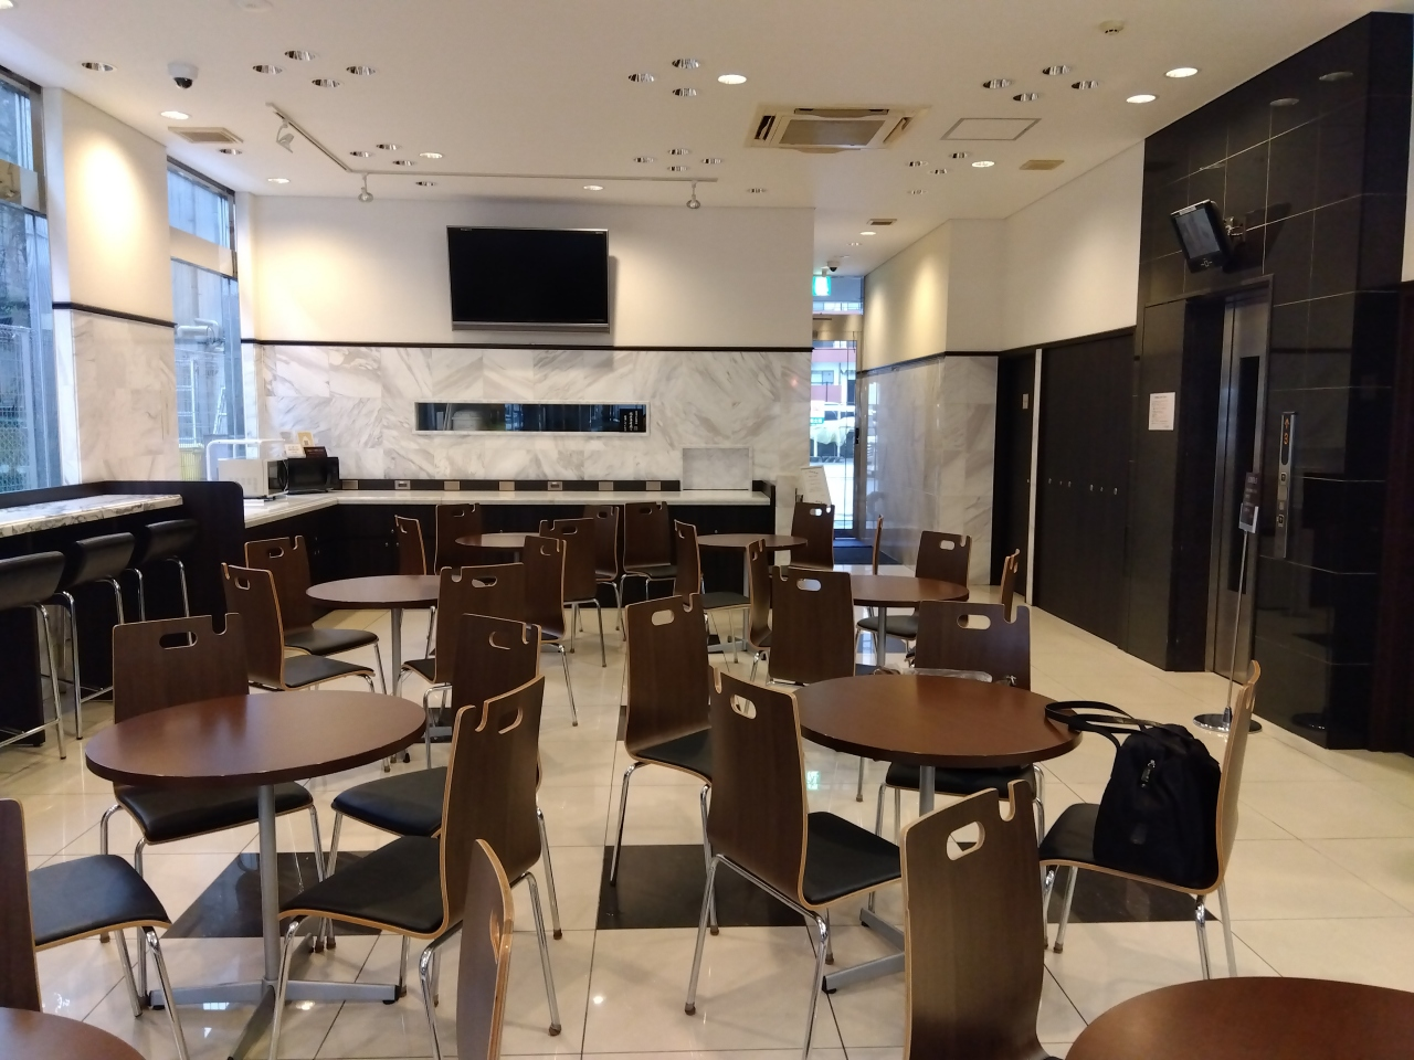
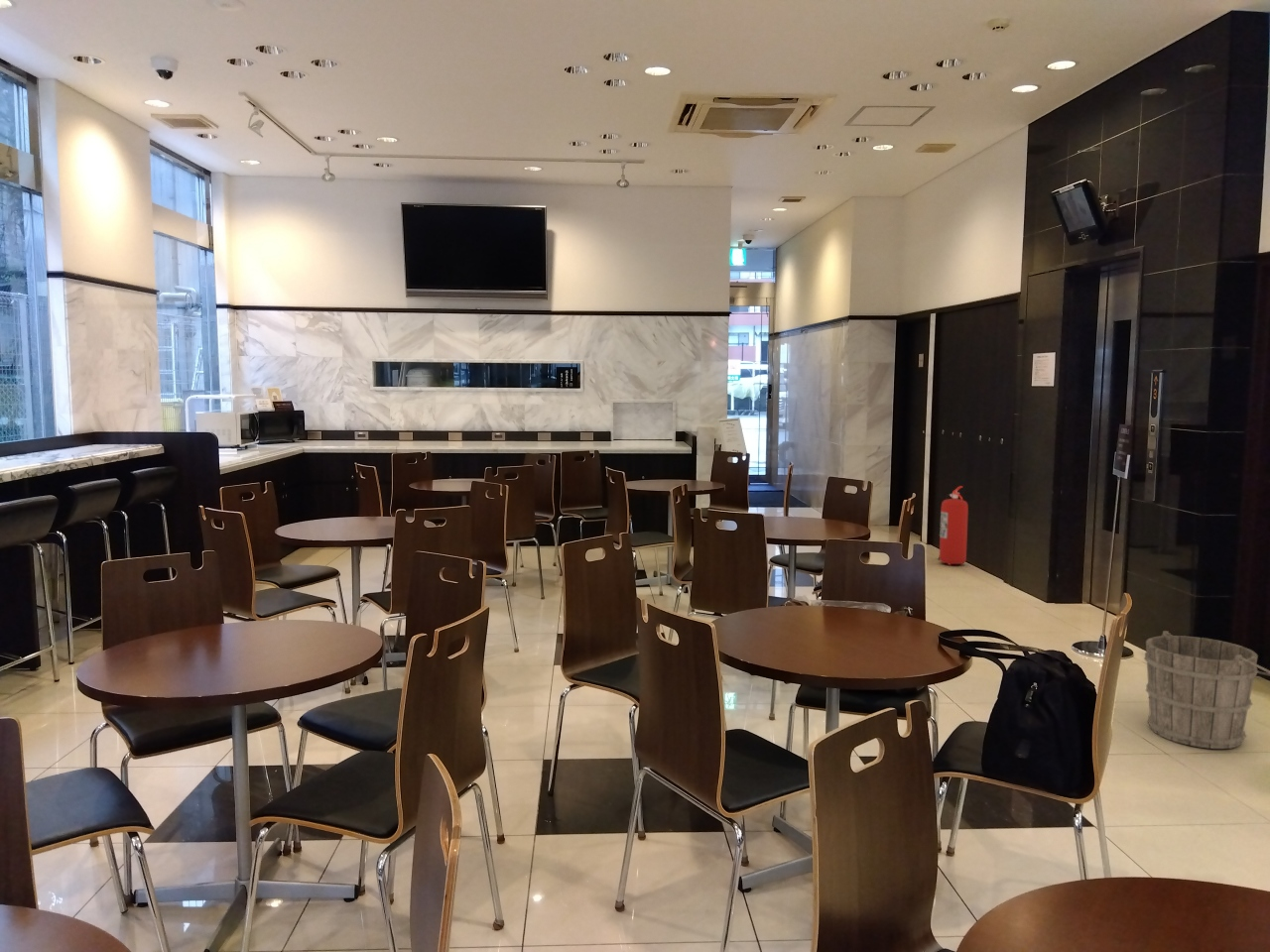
+ bucket (1201, 688)
+ fire extinguisher (951, 524)
